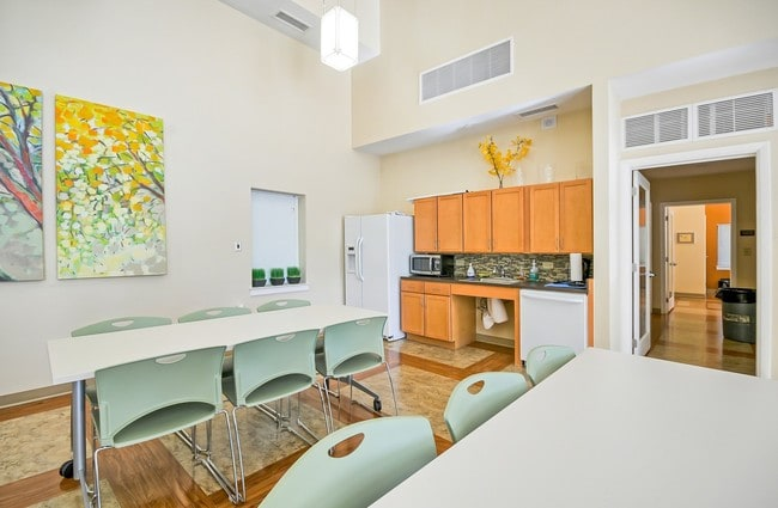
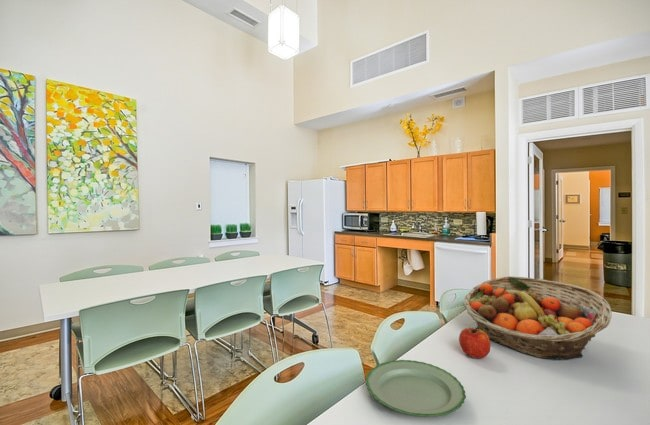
+ fruit basket (528, 312)
+ plate (413, 388)
+ apple (474, 341)
